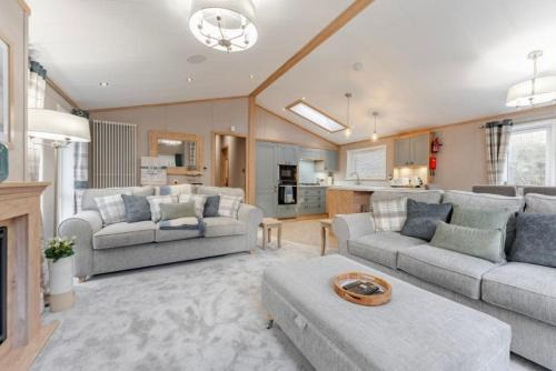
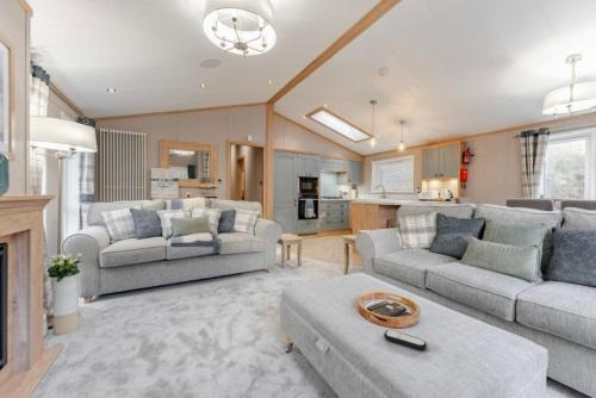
+ remote control (404, 338)
